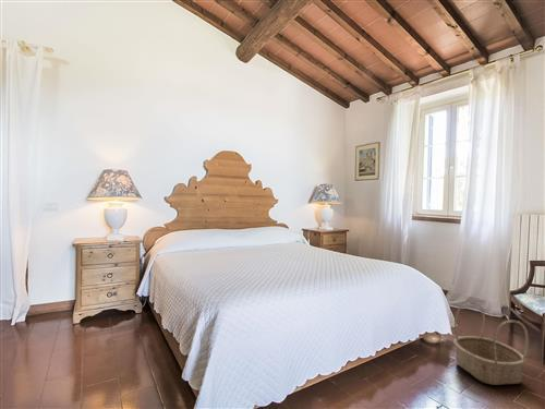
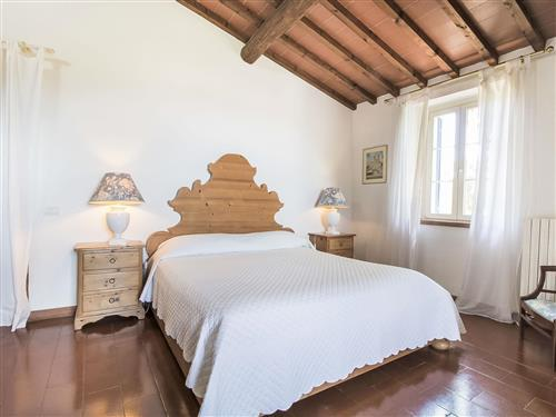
- basket (487, 341)
